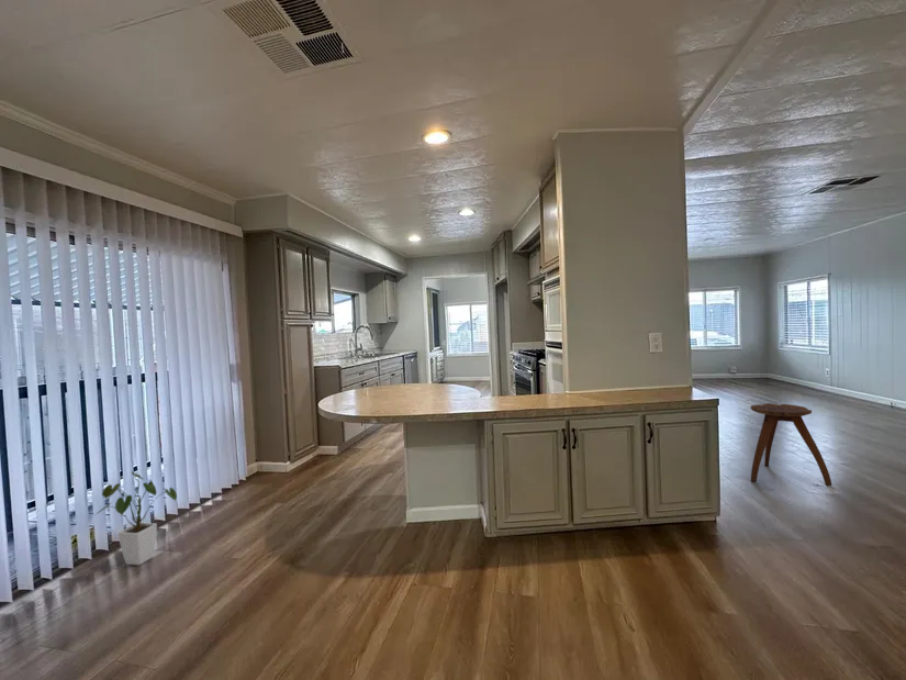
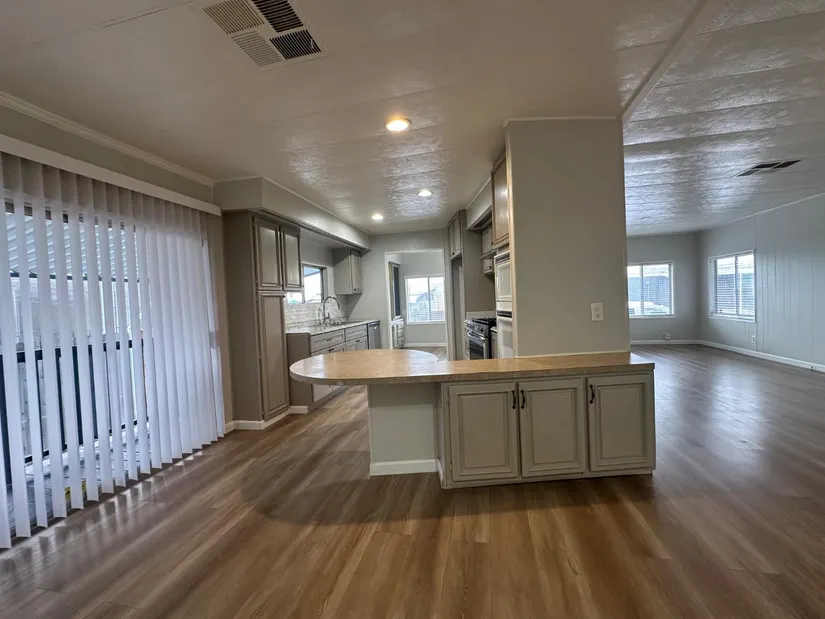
- stool (772, 441)
- house plant (143, 516)
